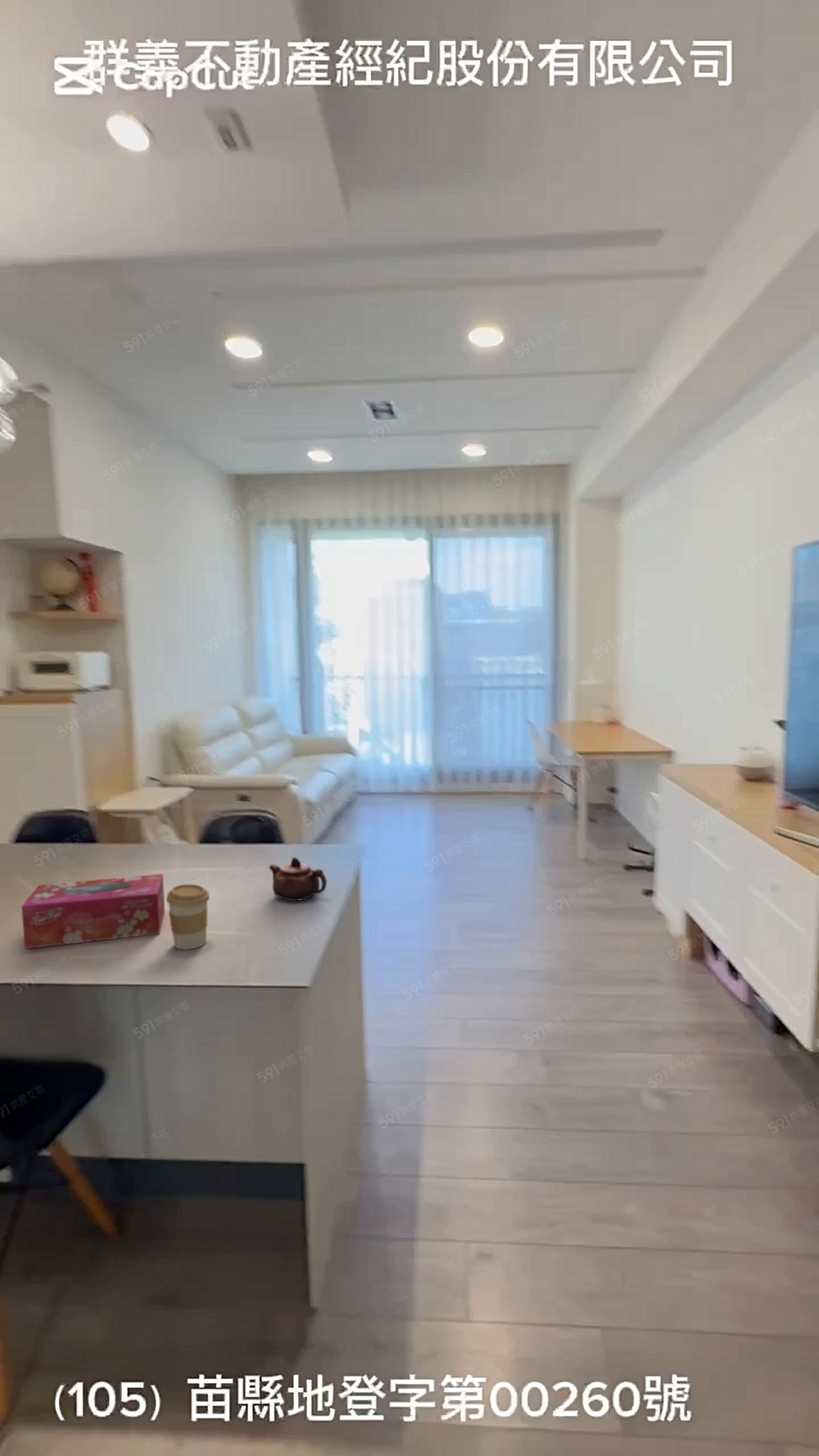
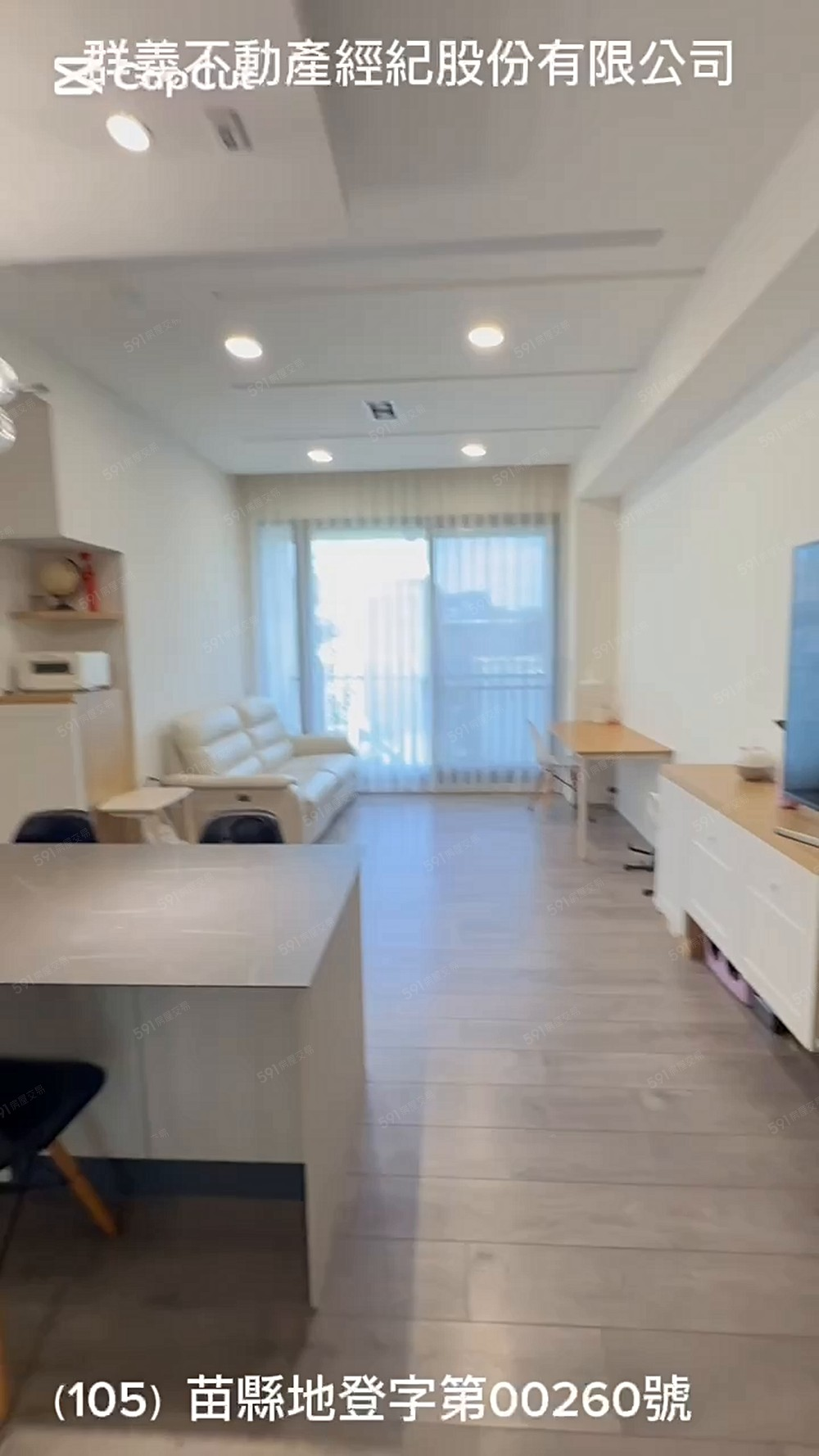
- teapot (296, 876)
- tissue box (97, 908)
- coffee cup (188, 916)
